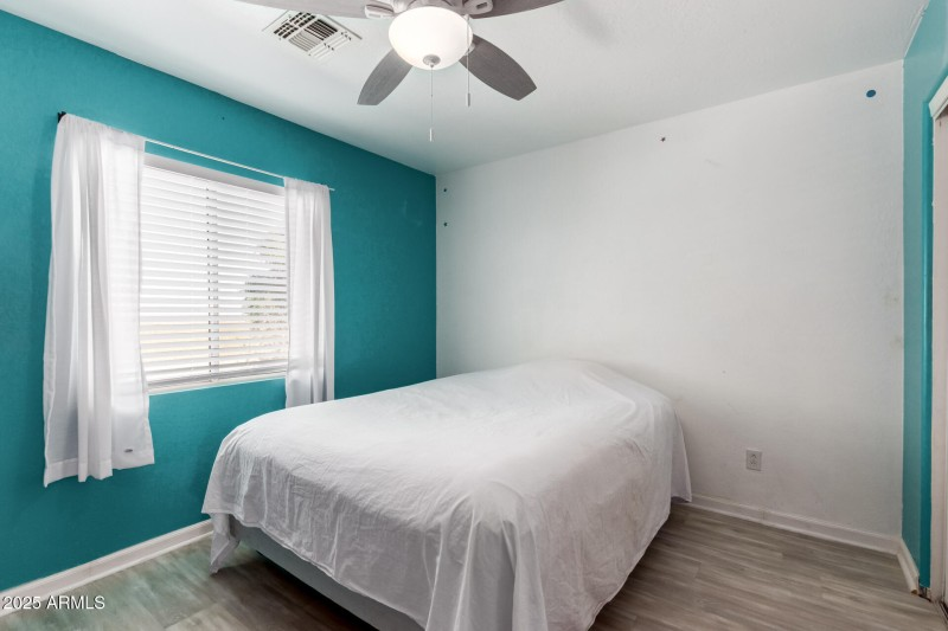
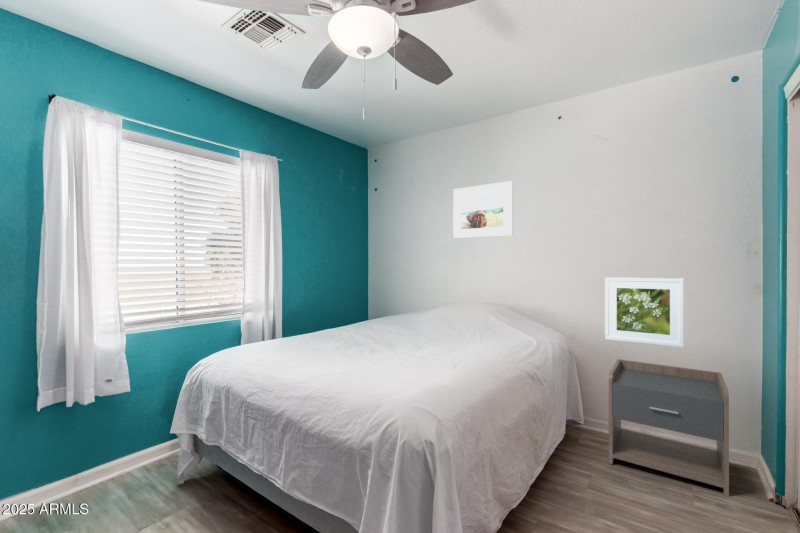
+ nightstand (664, 418)
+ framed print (642, 310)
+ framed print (481, 211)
